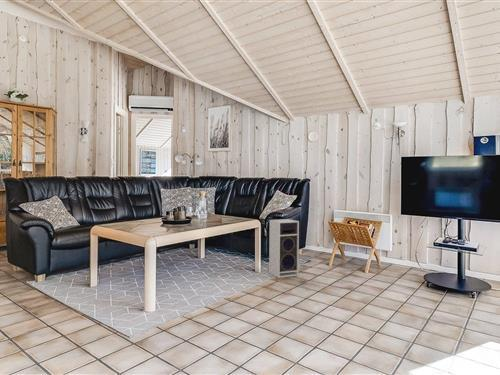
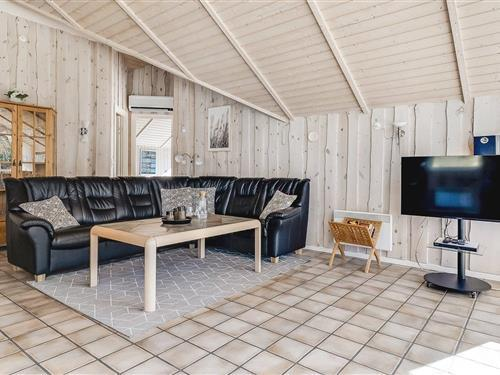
- speaker (283, 247)
